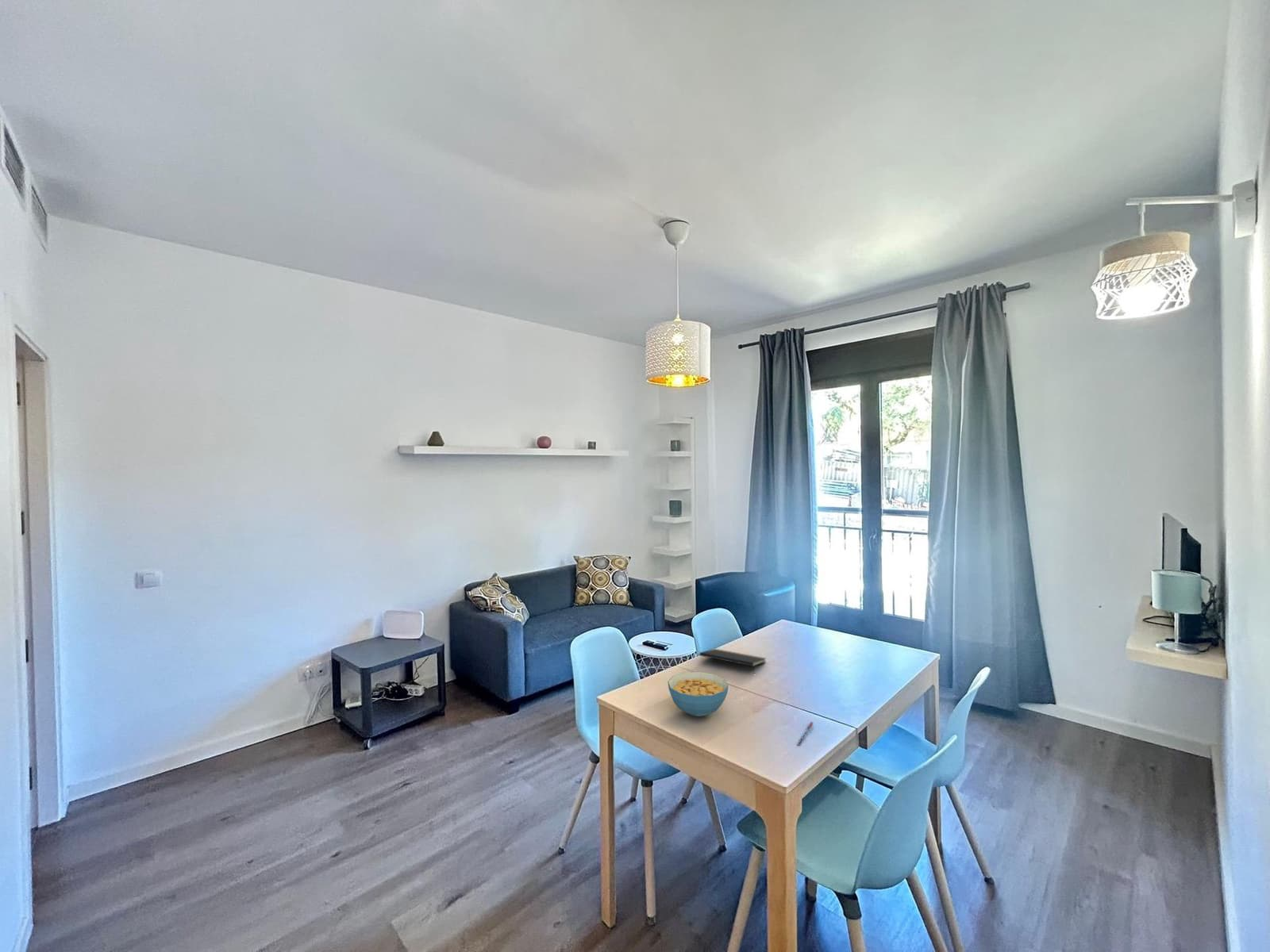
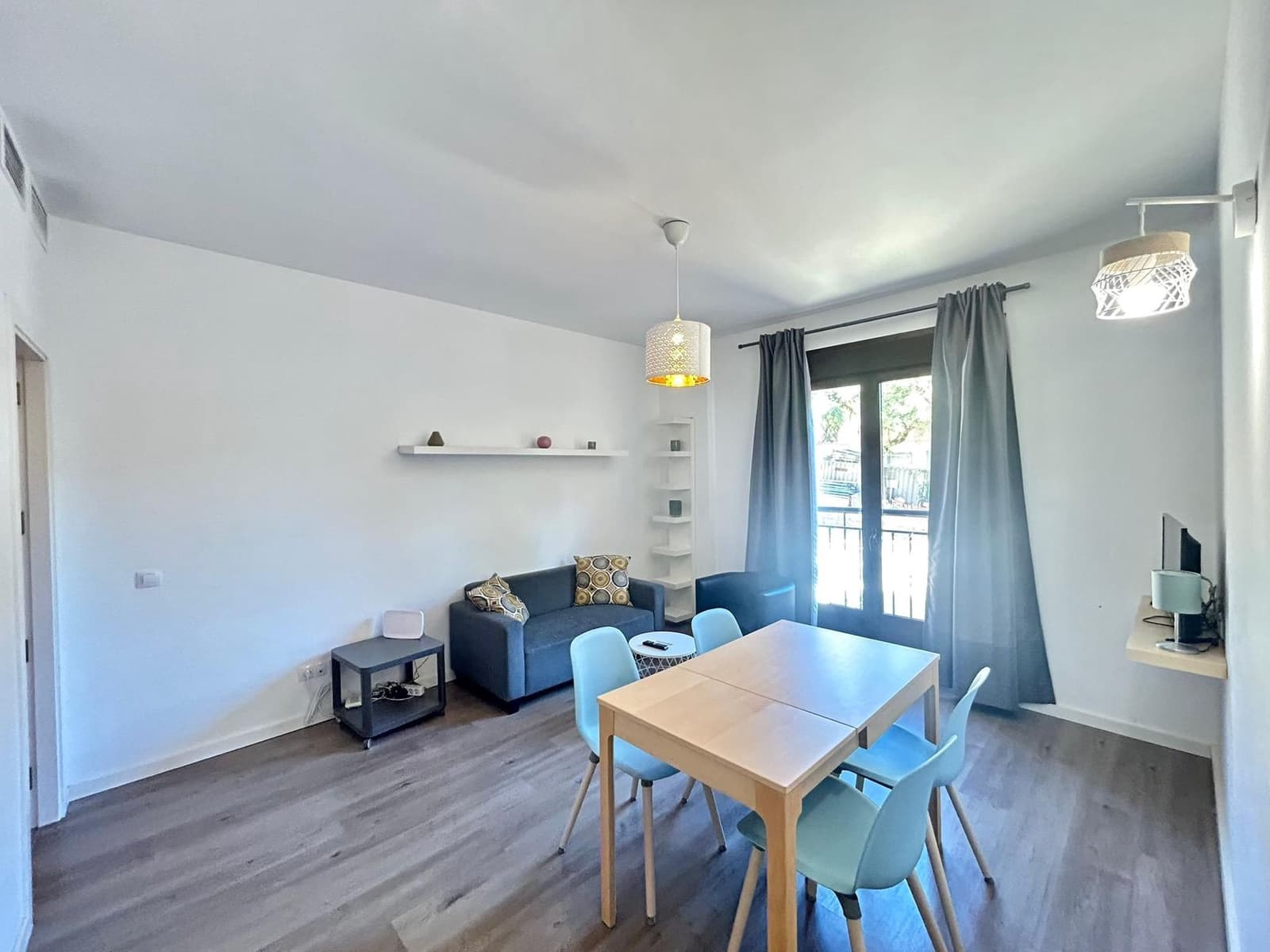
- cereal bowl (698, 697)
- pen (805, 732)
- notepad (733, 657)
